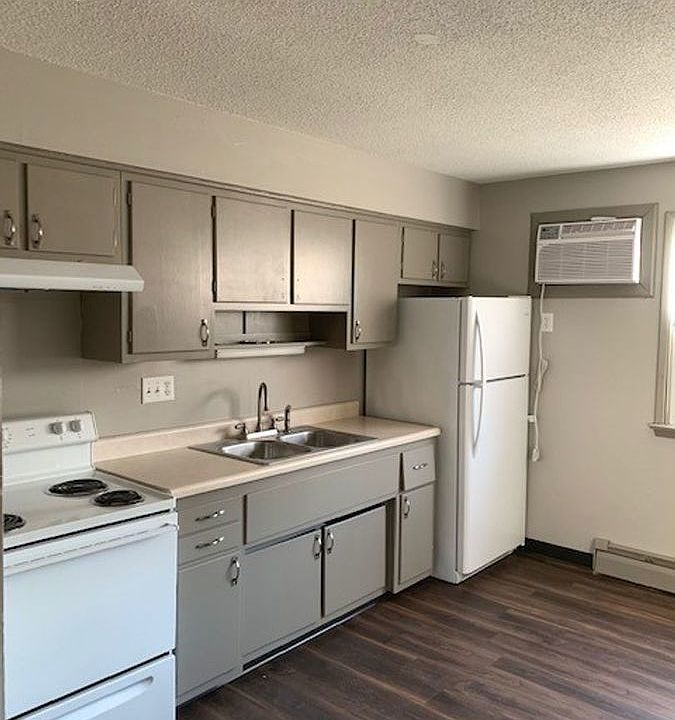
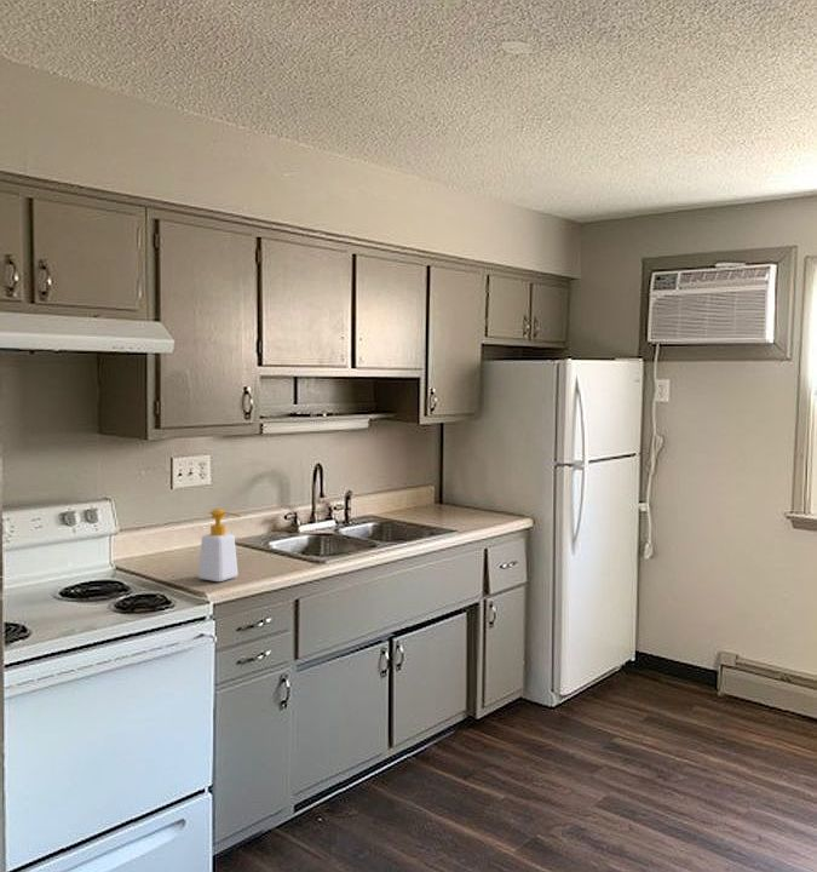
+ soap bottle (223, 544)
